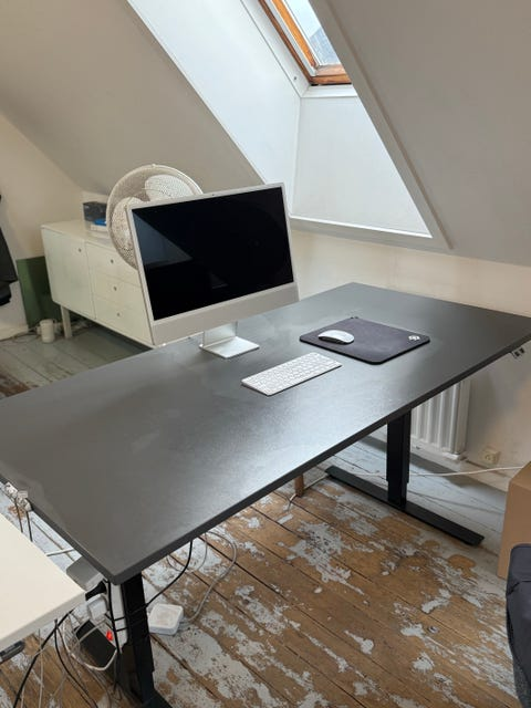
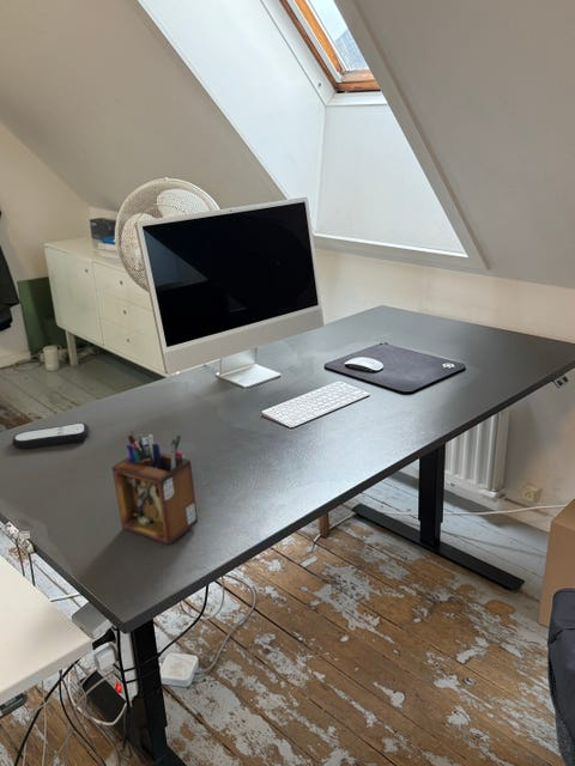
+ desk organizer (153, 482)
+ remote control (50, 436)
